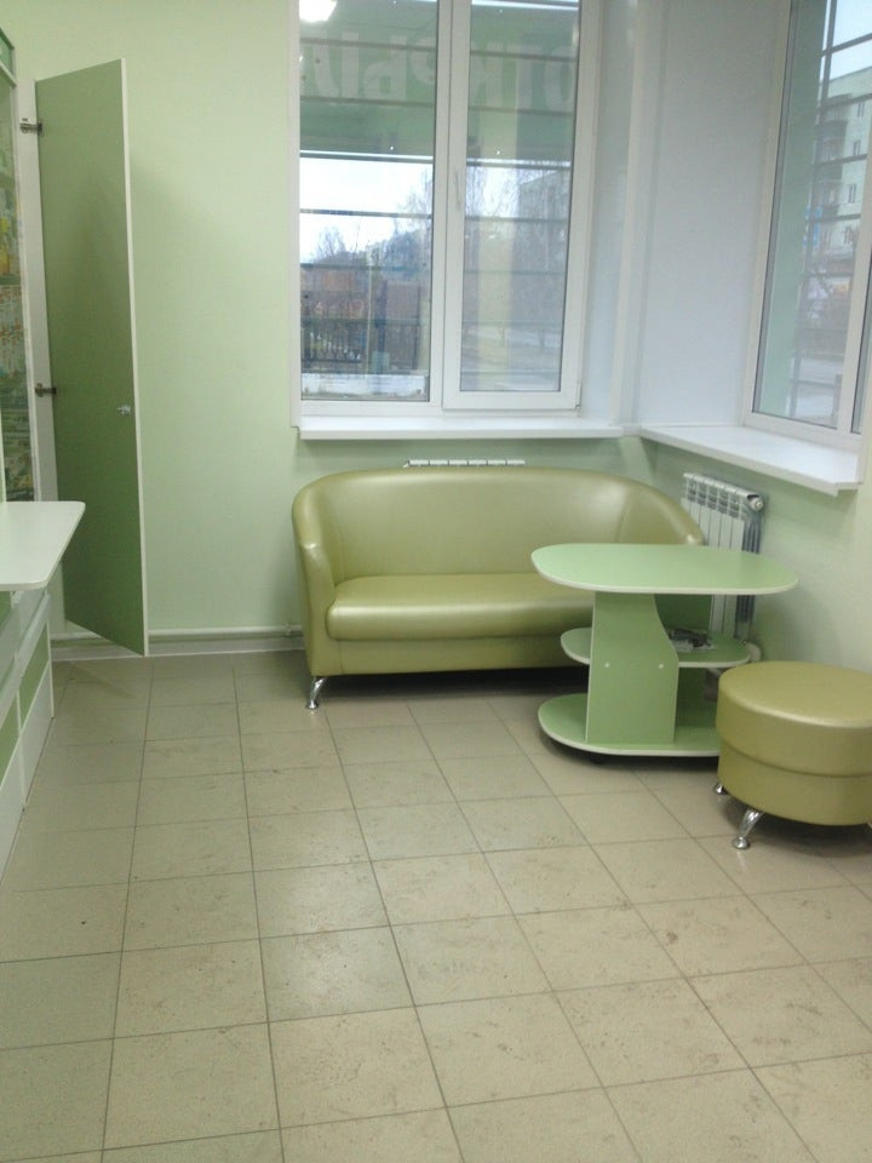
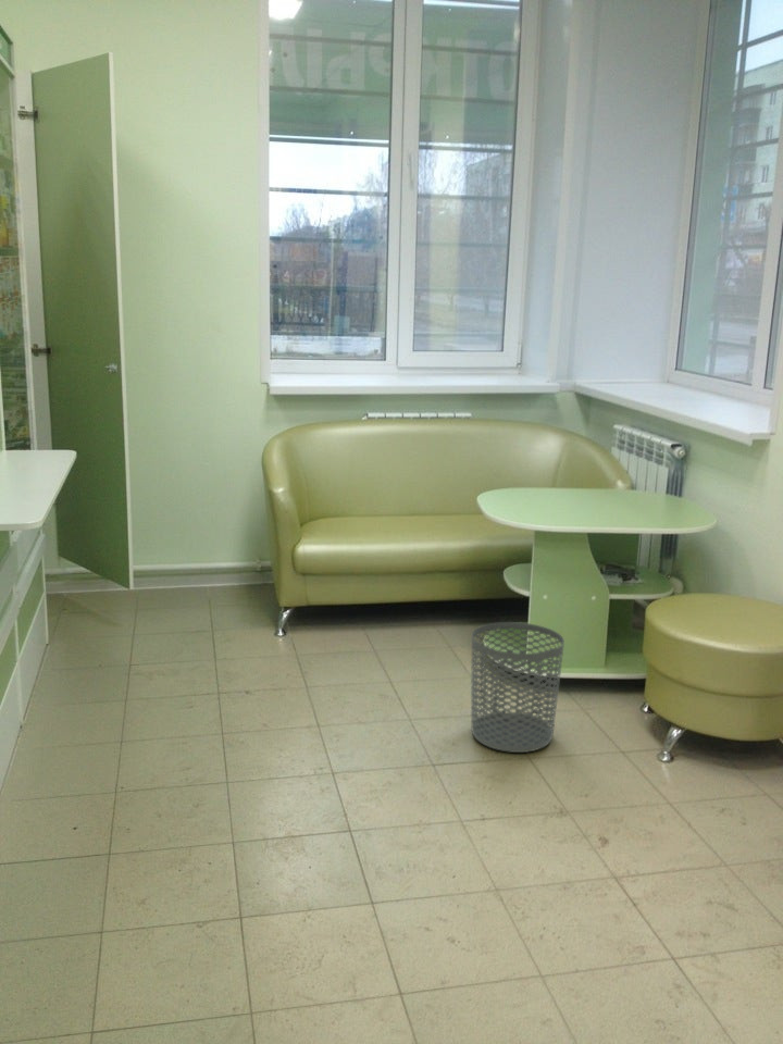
+ waste bin (514, 686)
